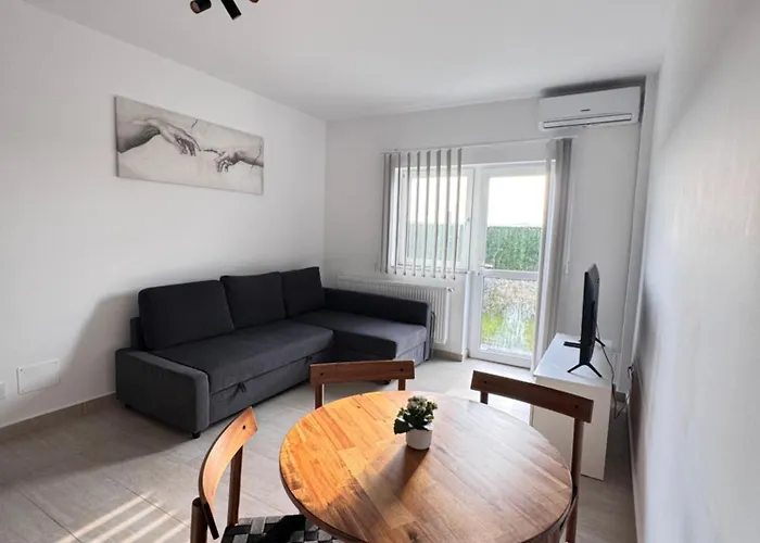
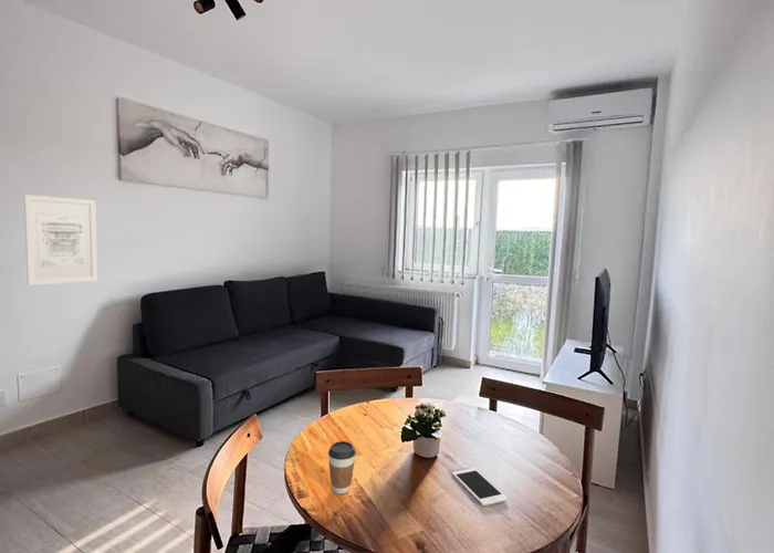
+ cell phone (478, 486)
+ wall art (63, 240)
+ coffee cup (341, 468)
